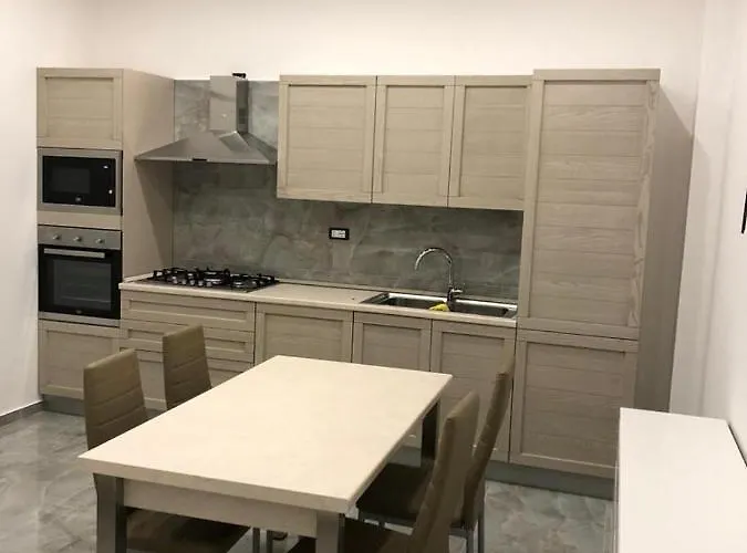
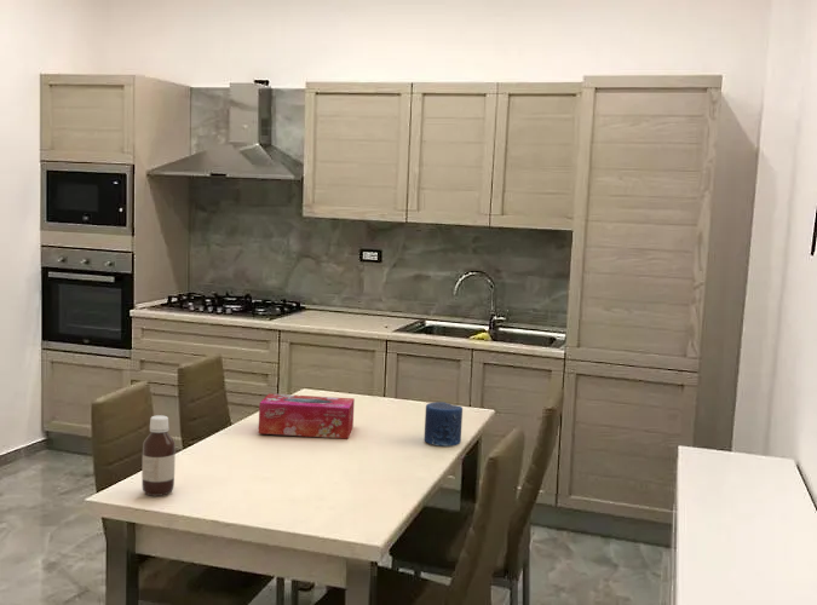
+ tissue box (307, 415)
+ bottle (159, 455)
+ candle (443, 424)
